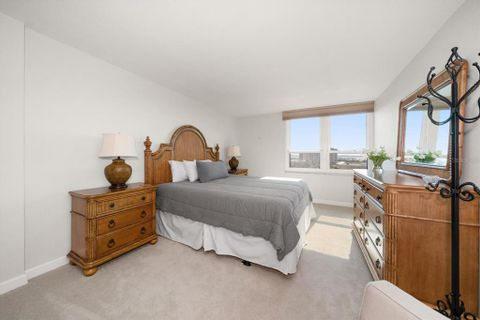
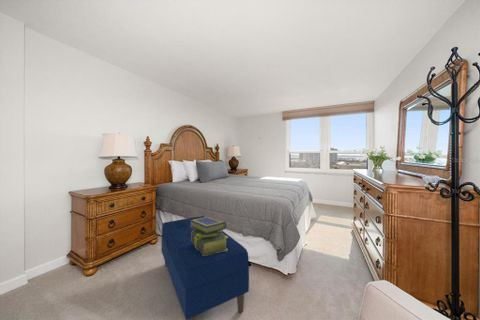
+ bench (197, 259)
+ stack of books (206, 233)
